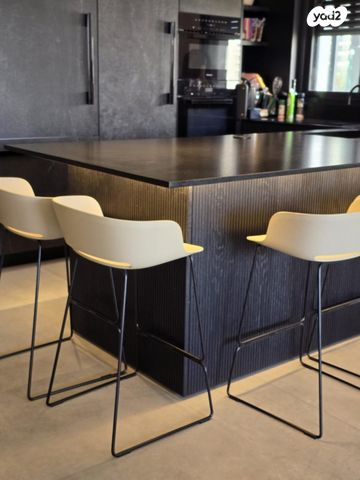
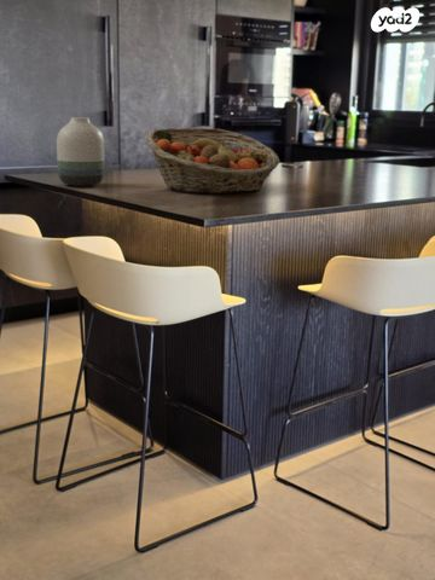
+ fruit basket (213, 158)
+ vase (80, 151)
